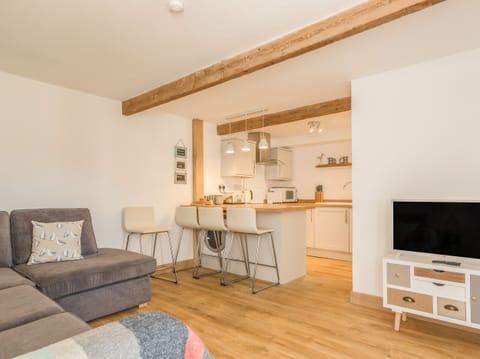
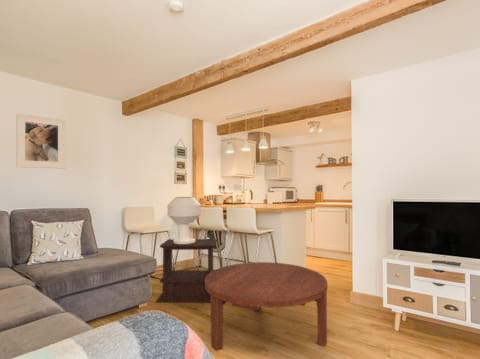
+ table lamp (184, 219)
+ coffee table (265, 304)
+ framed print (42, 142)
+ side table (190, 270)
